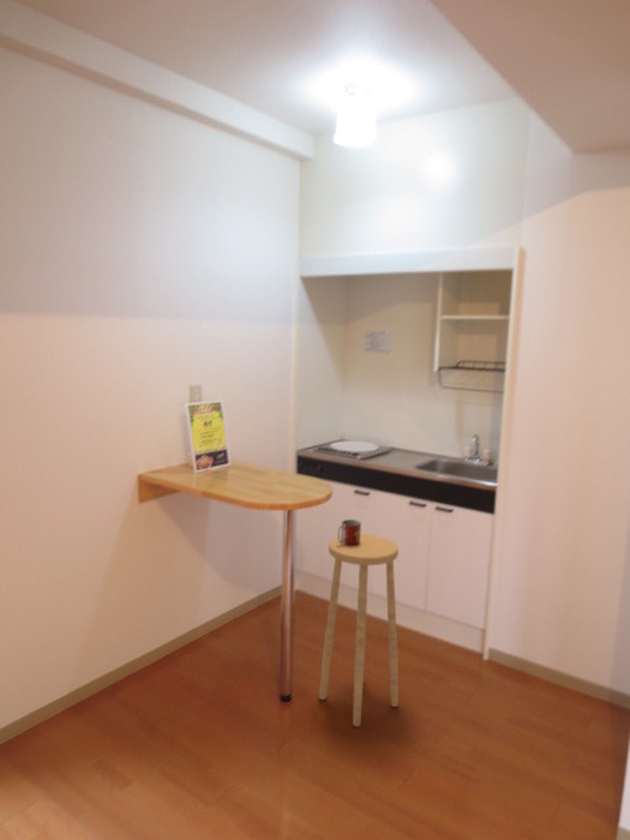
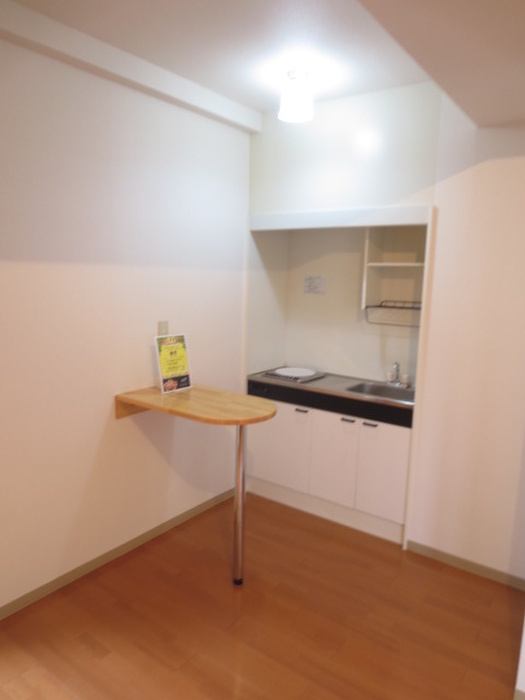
- mug (348, 533)
- stool (360, 624)
